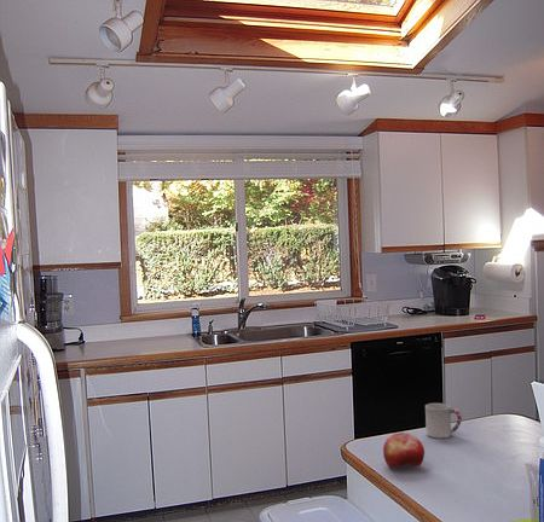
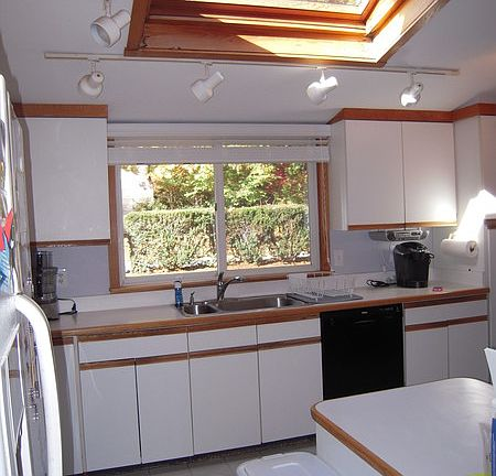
- cup (444, 420)
- fruit (403, 450)
